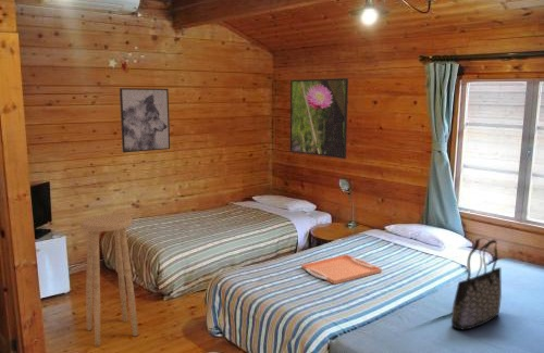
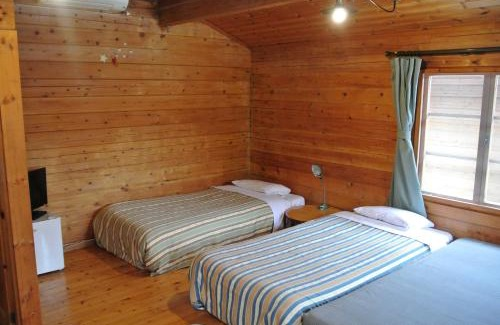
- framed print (317, 117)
- serving tray (341, 268)
- tote bag (480, 279)
- wall art (146, 119)
- stool (118, 273)
